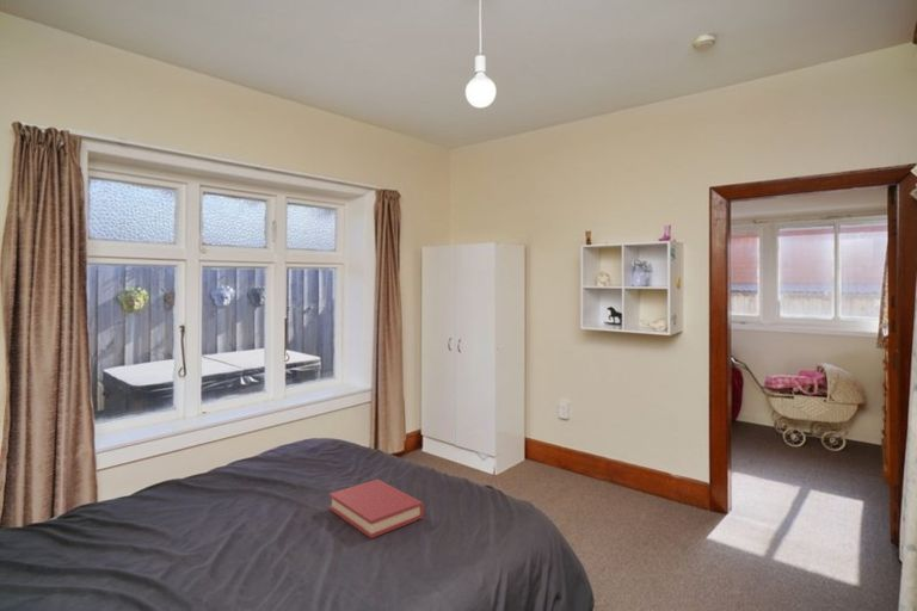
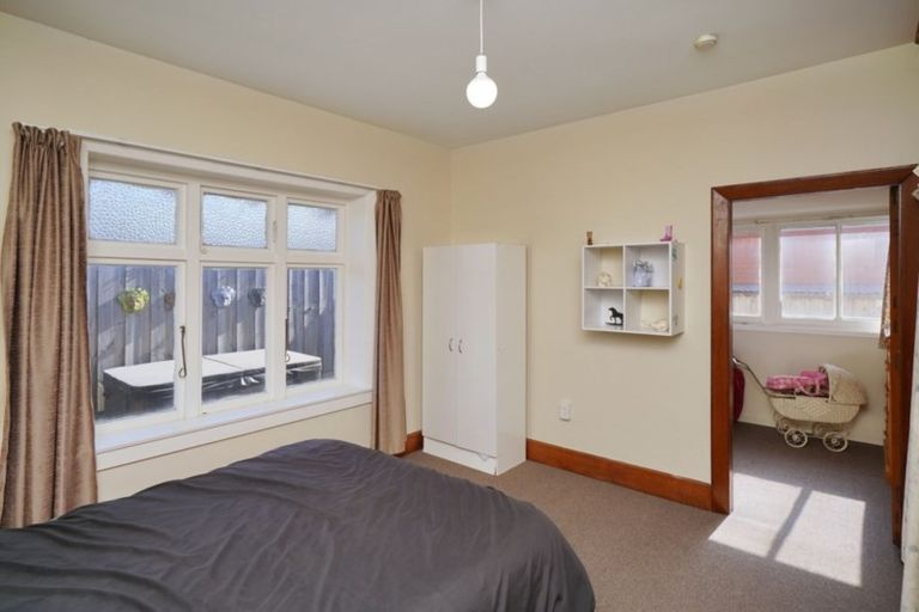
- hardback book (375, 505)
